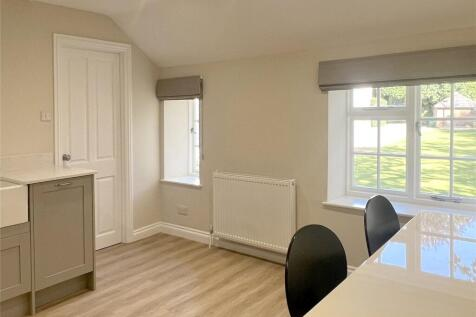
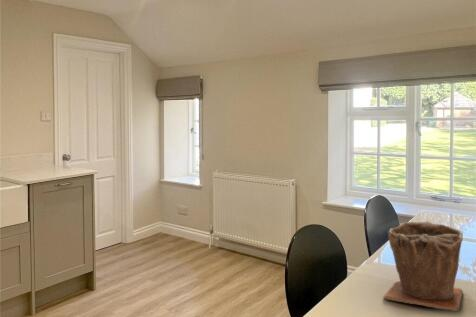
+ plant pot (423, 260)
